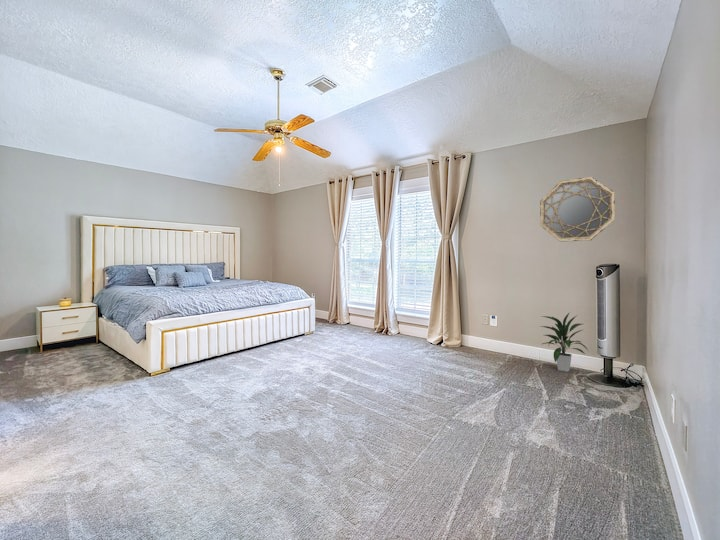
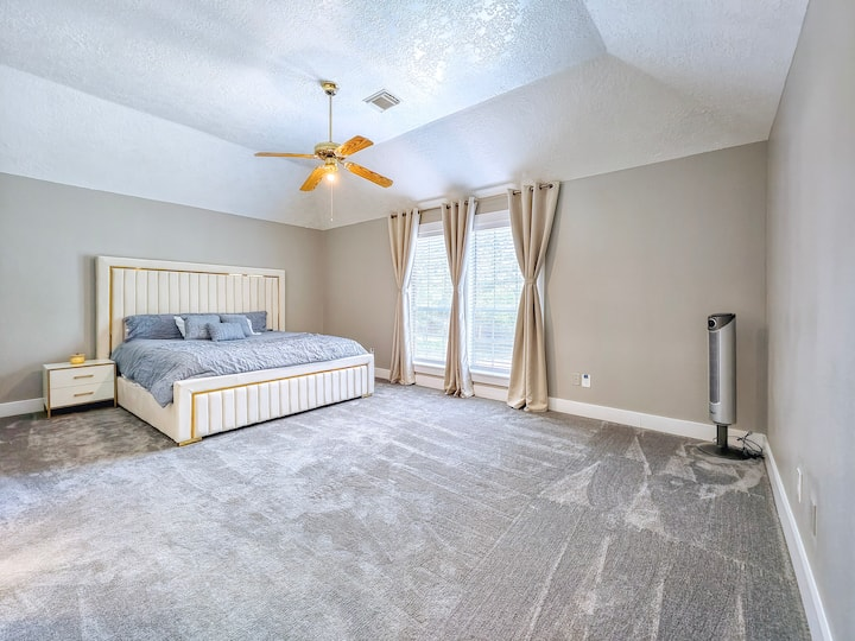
- indoor plant (562, 340)
- home mirror (575, 210)
